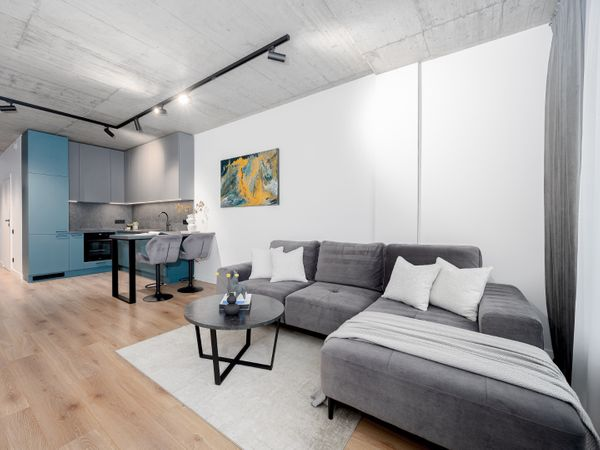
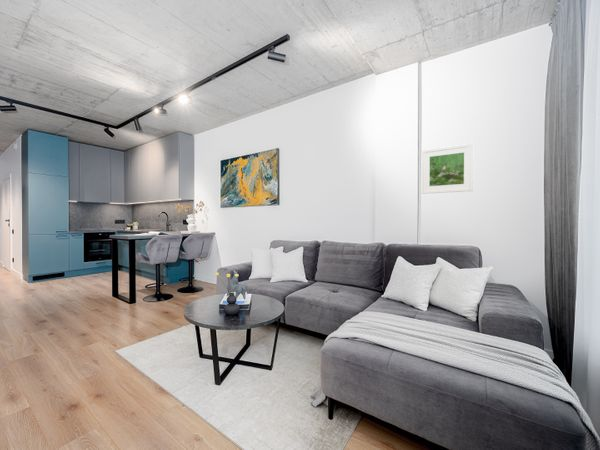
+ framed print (446, 169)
